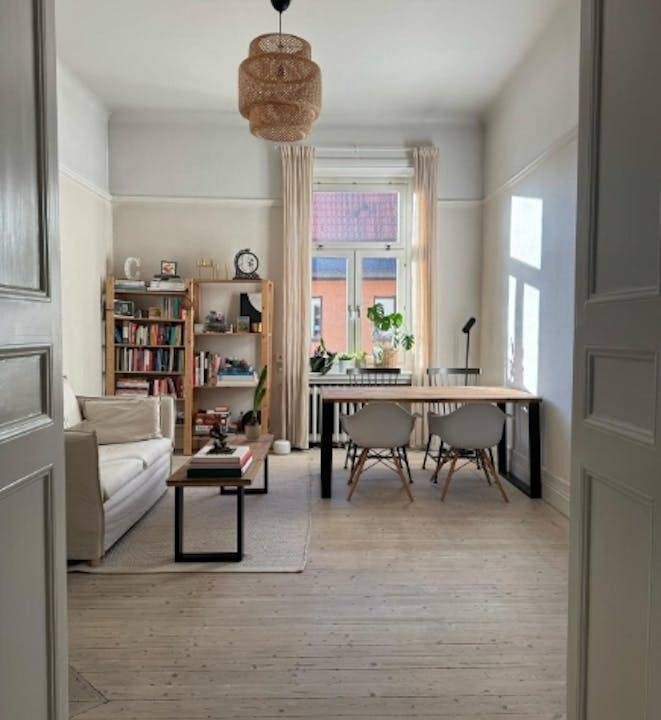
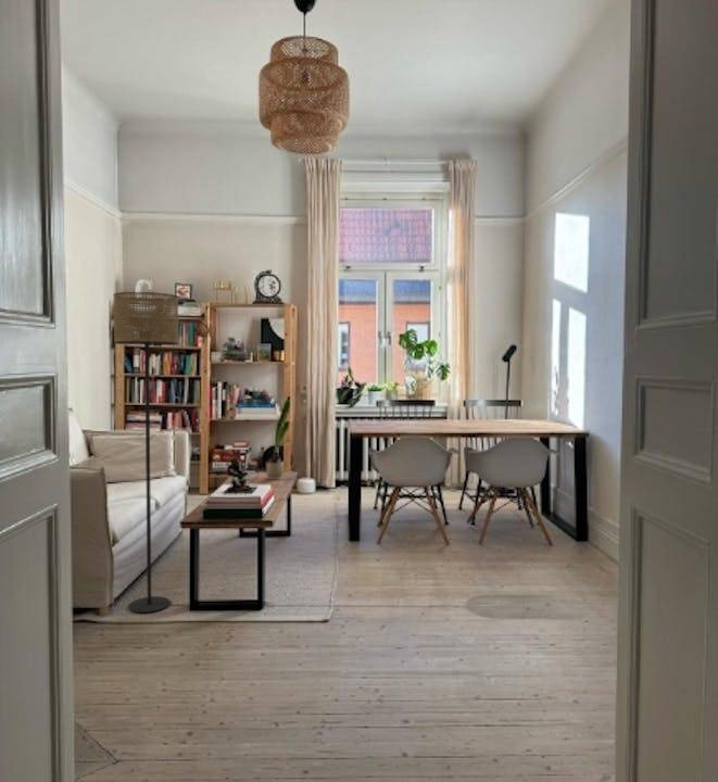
+ floor lamp (148, 452)
